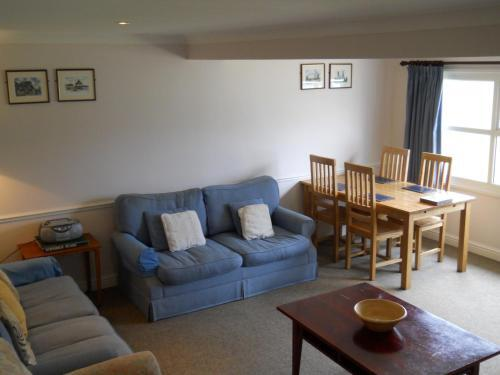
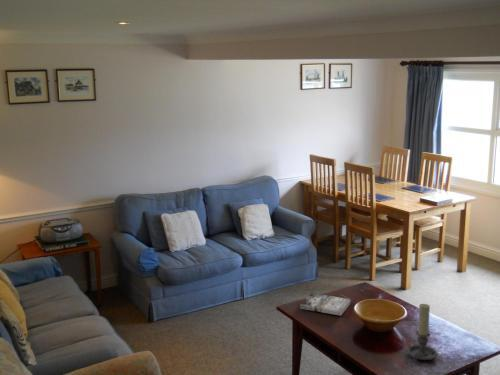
+ candle holder (421, 331)
+ book (325, 303)
